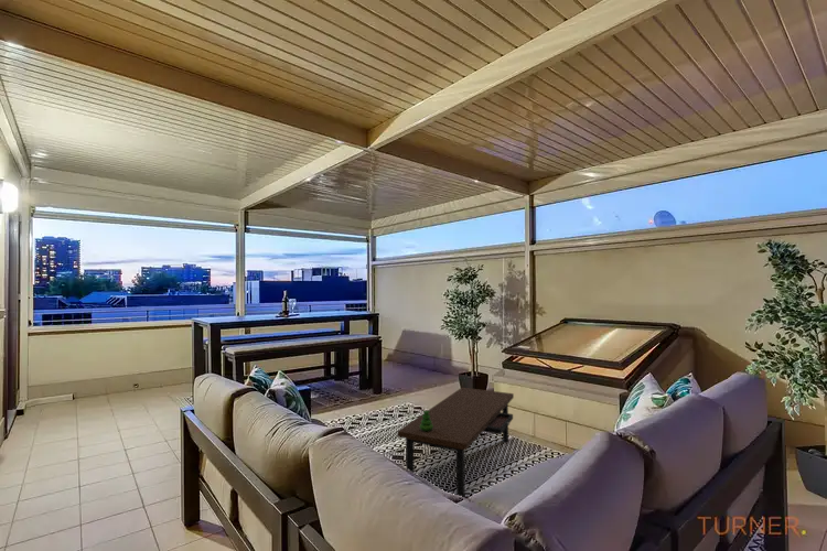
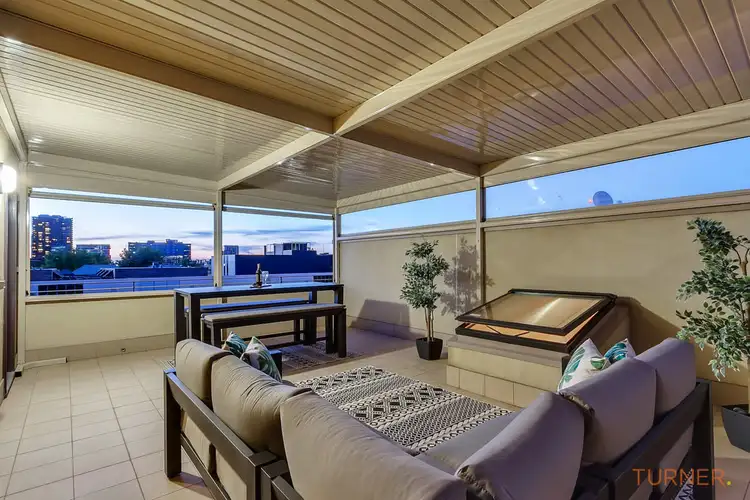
- coffee table (471, 429)
